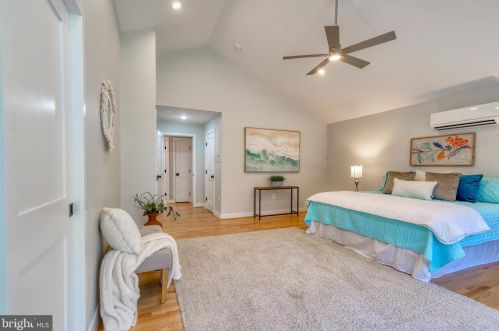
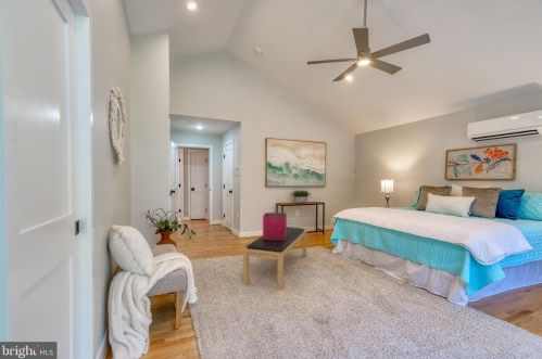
+ bench (279, 251)
+ storage bin (275, 226)
